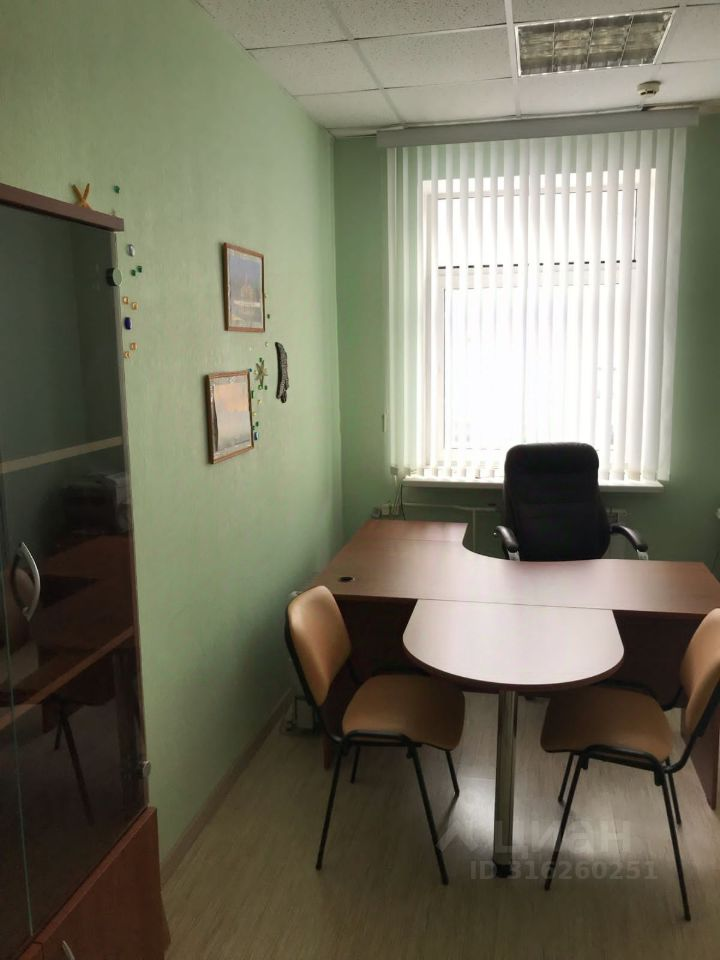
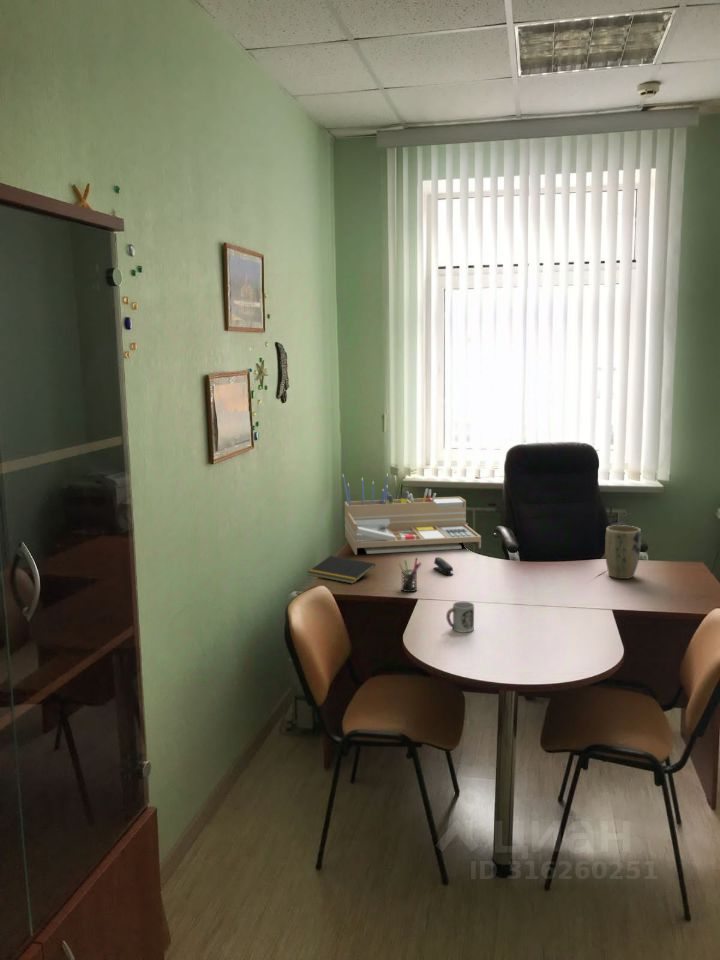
+ pen holder (408, 573)
+ notepad (341, 569)
+ plant pot (622, 552)
+ stapler (443, 566)
+ cup (459, 617)
+ desk organizer (409, 509)
